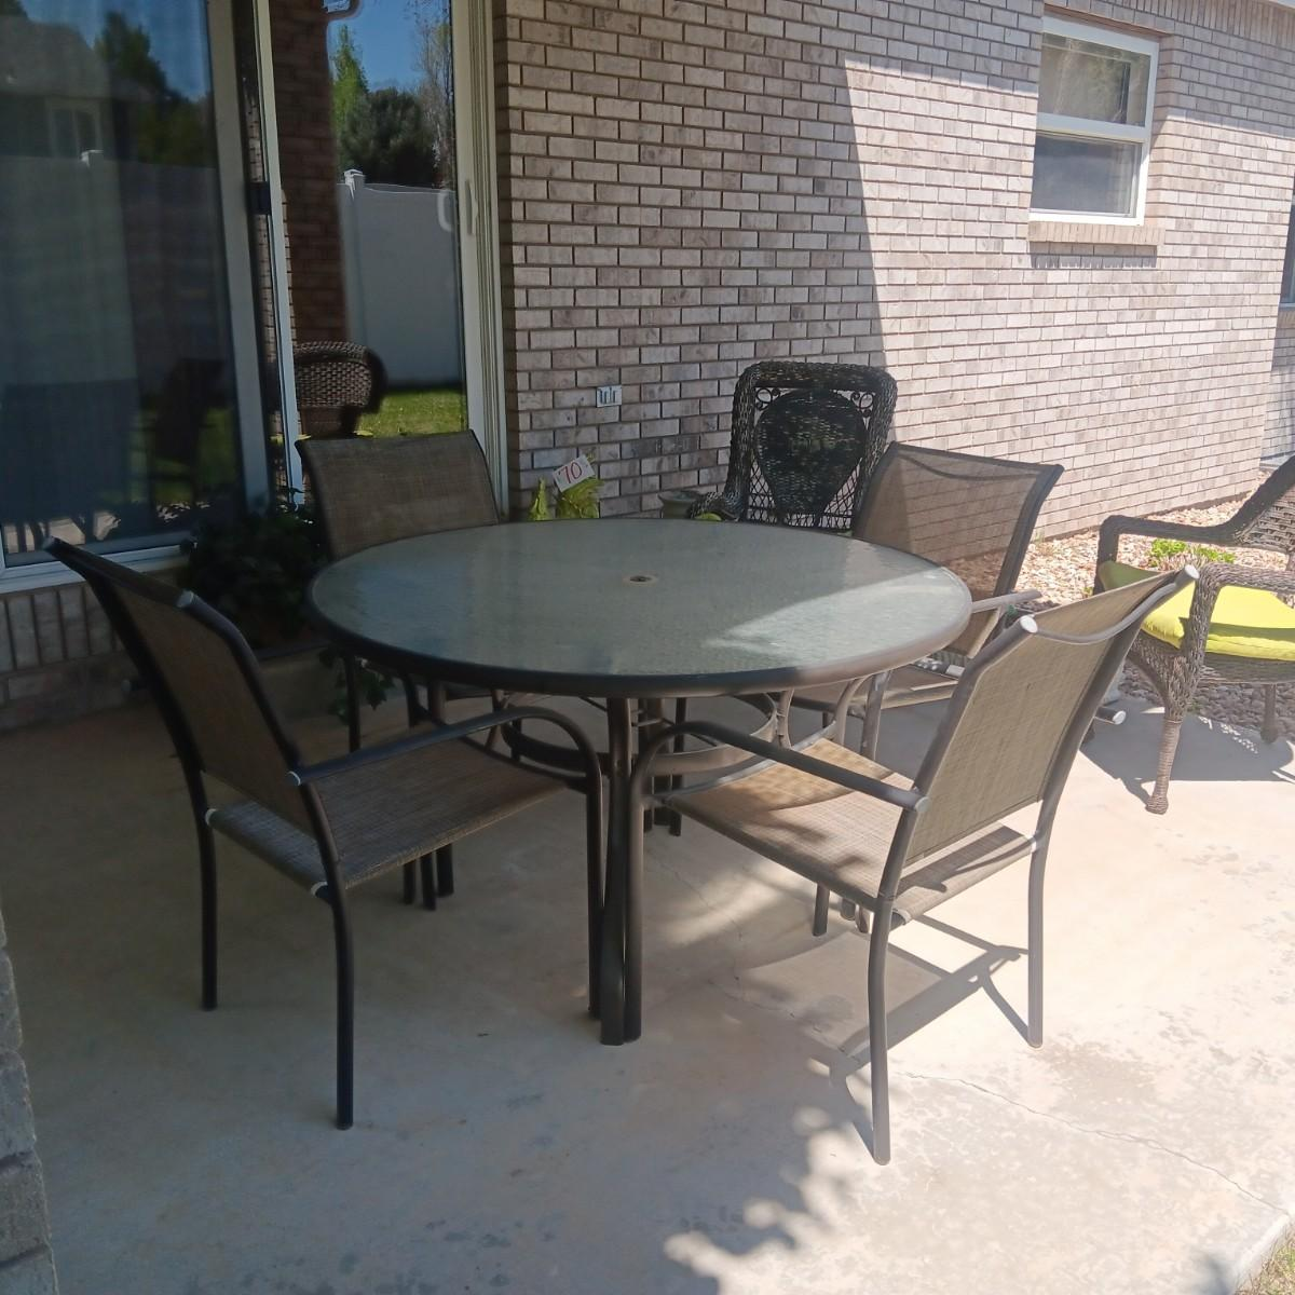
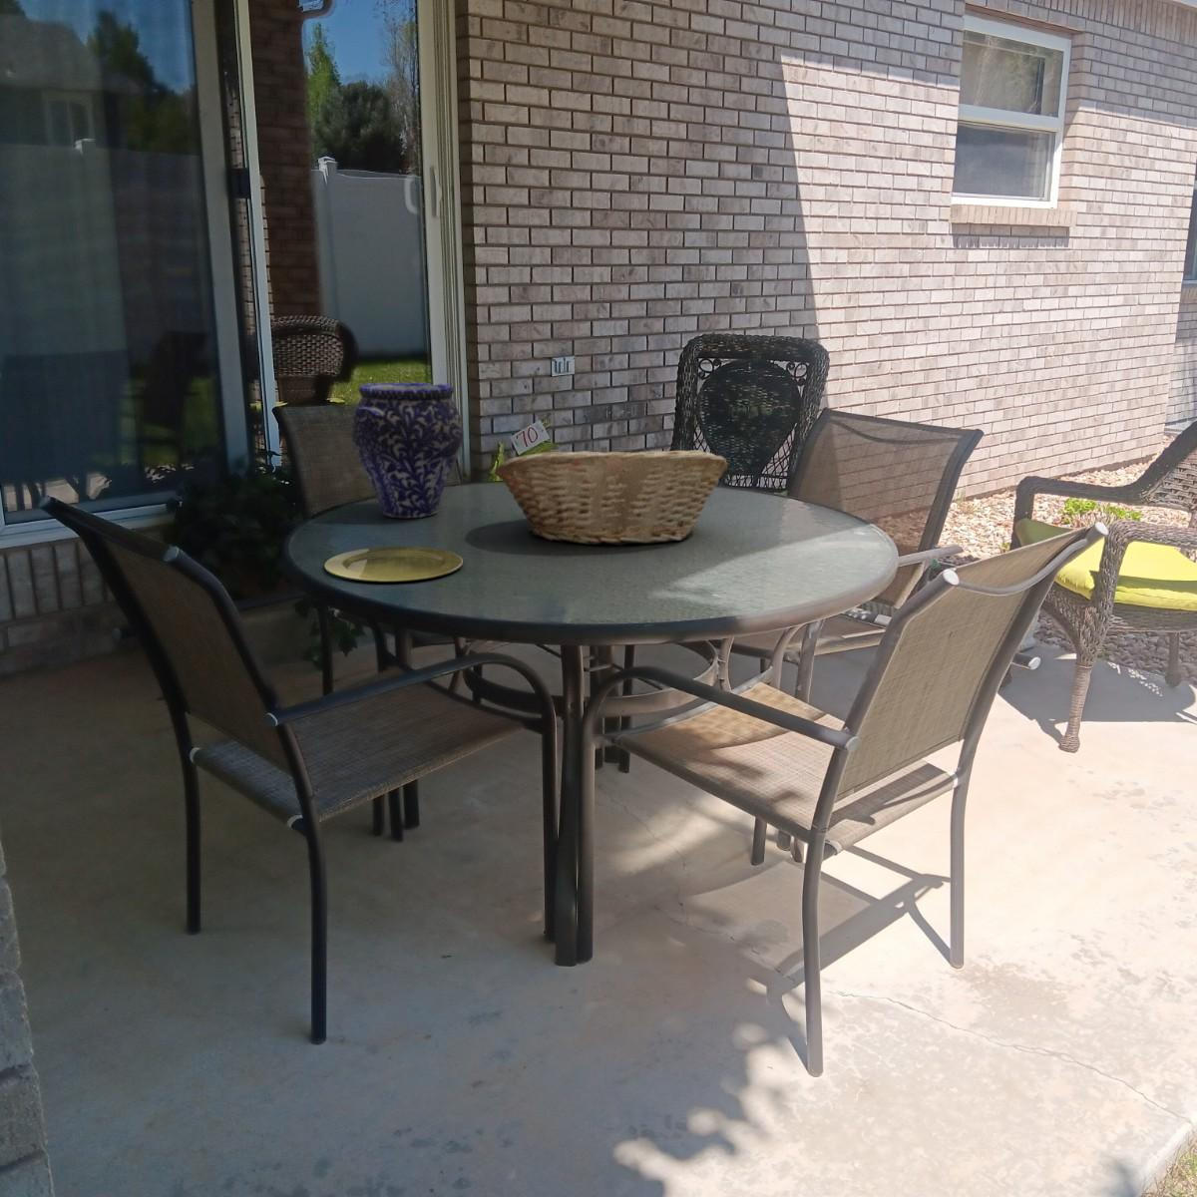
+ vase (408, 449)
+ plate (394, 563)
+ fruit basket (611, 487)
